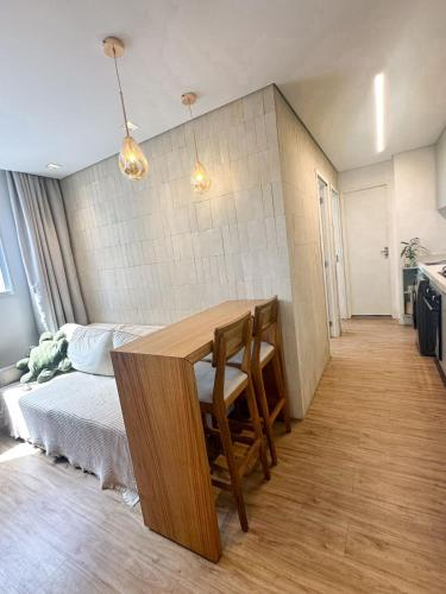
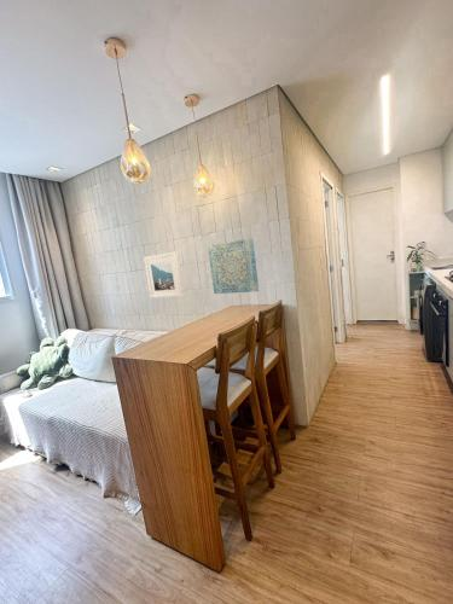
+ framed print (162, 275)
+ wall art (232, 267)
